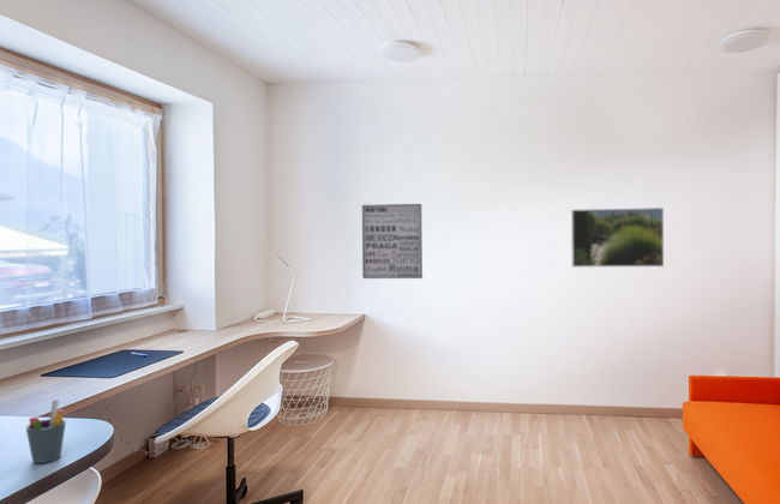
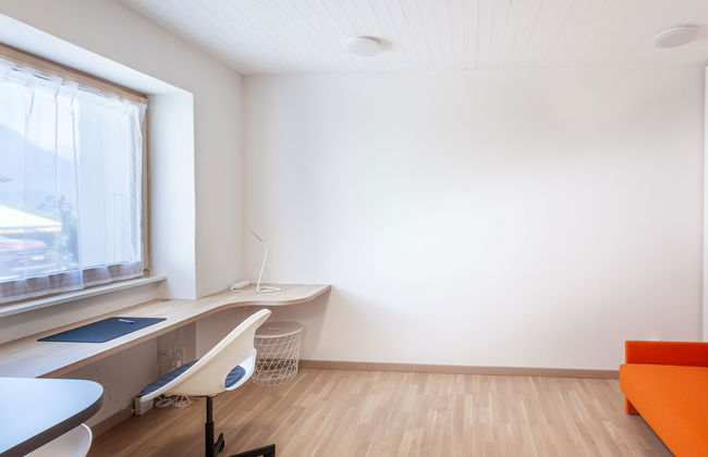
- wall art (391, 241)
- pen holder (47, 431)
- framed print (617, 238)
